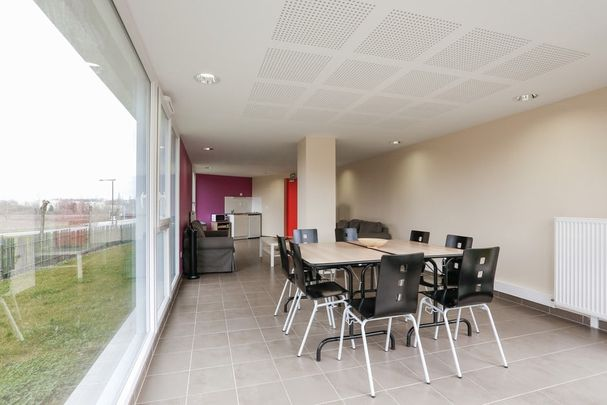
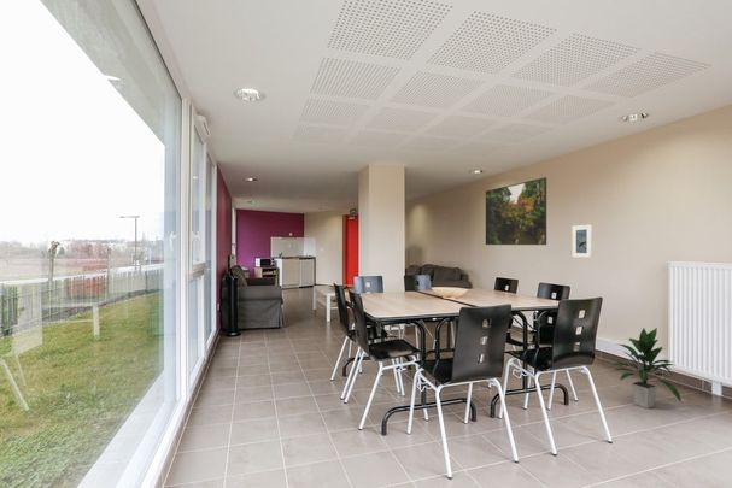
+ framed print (581, 241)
+ indoor plant (645, 368)
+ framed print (513, 214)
